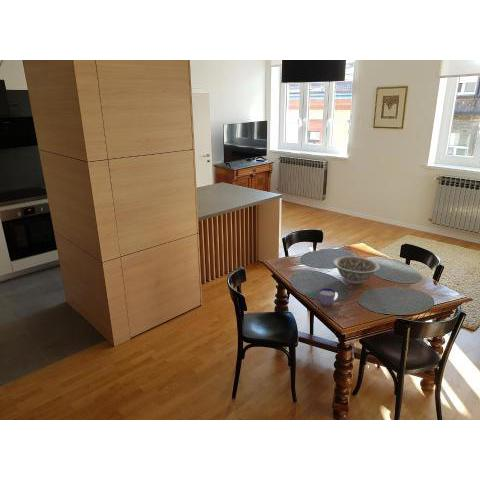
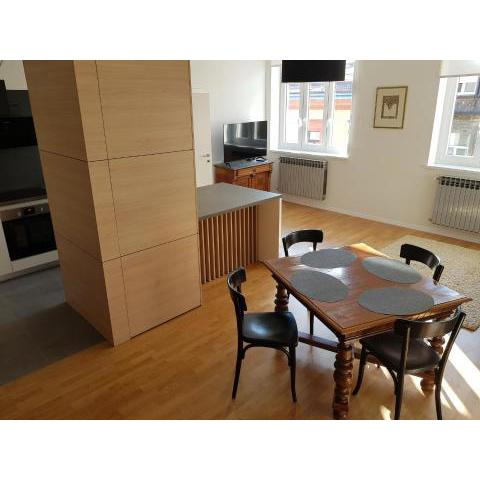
- decorative bowl (355, 271)
- cup (328, 297)
